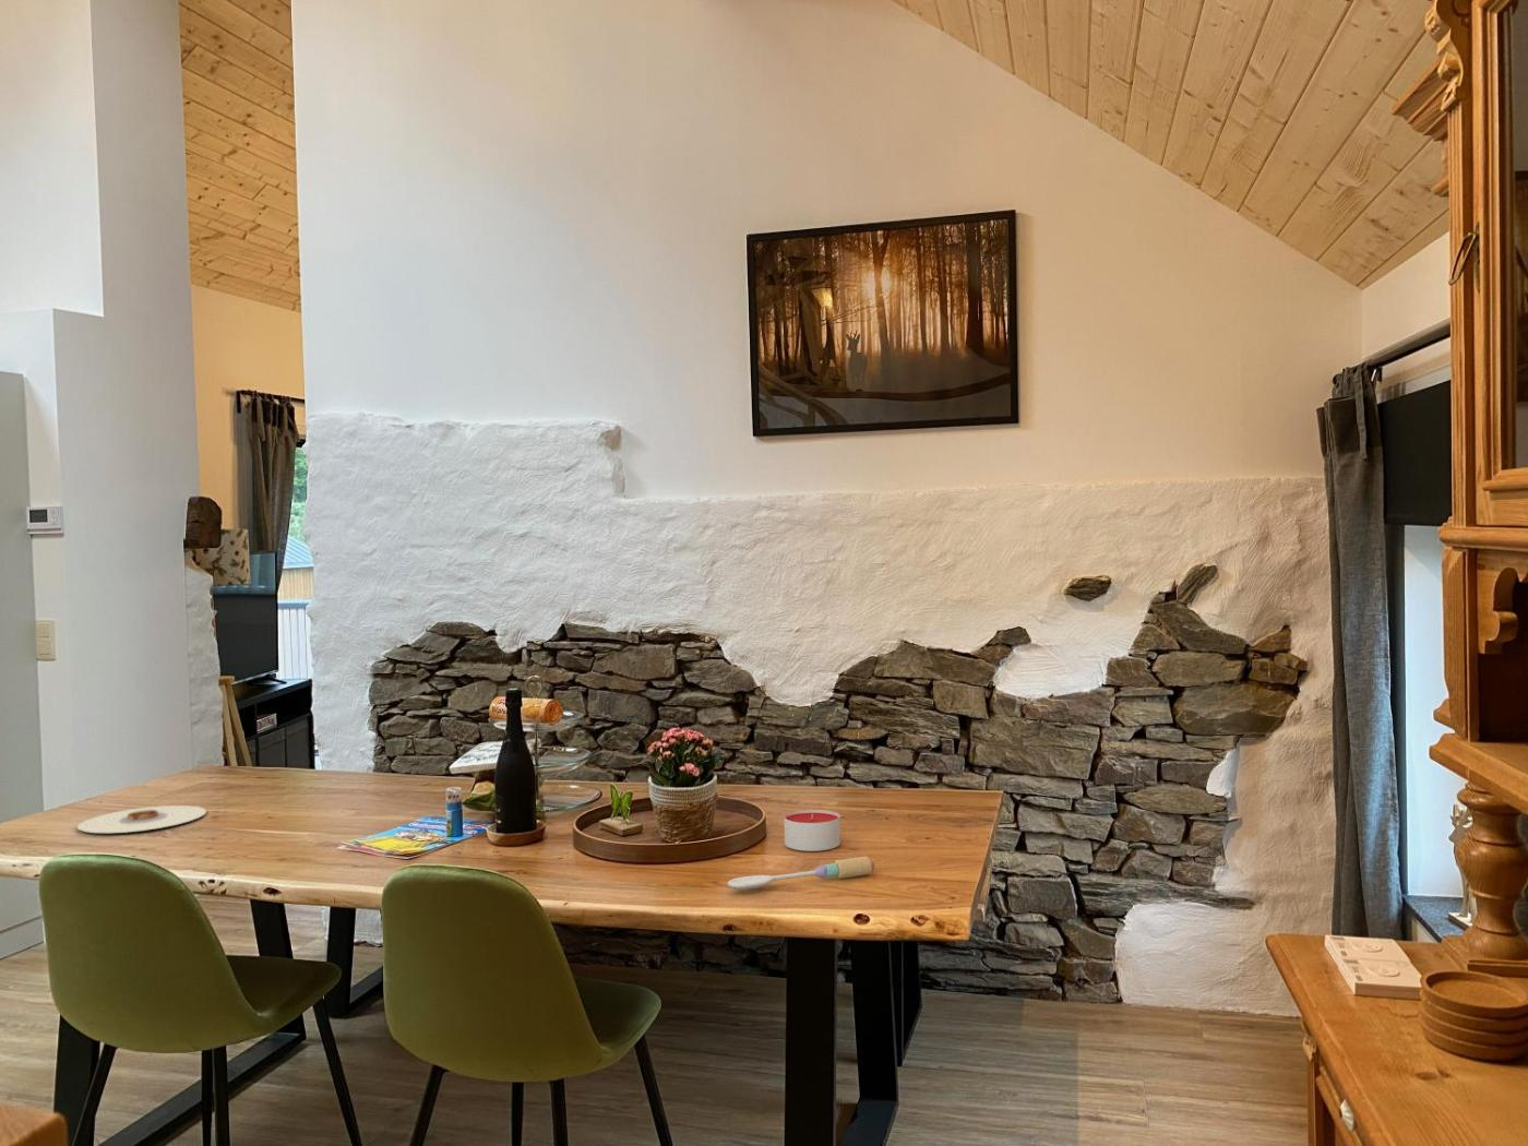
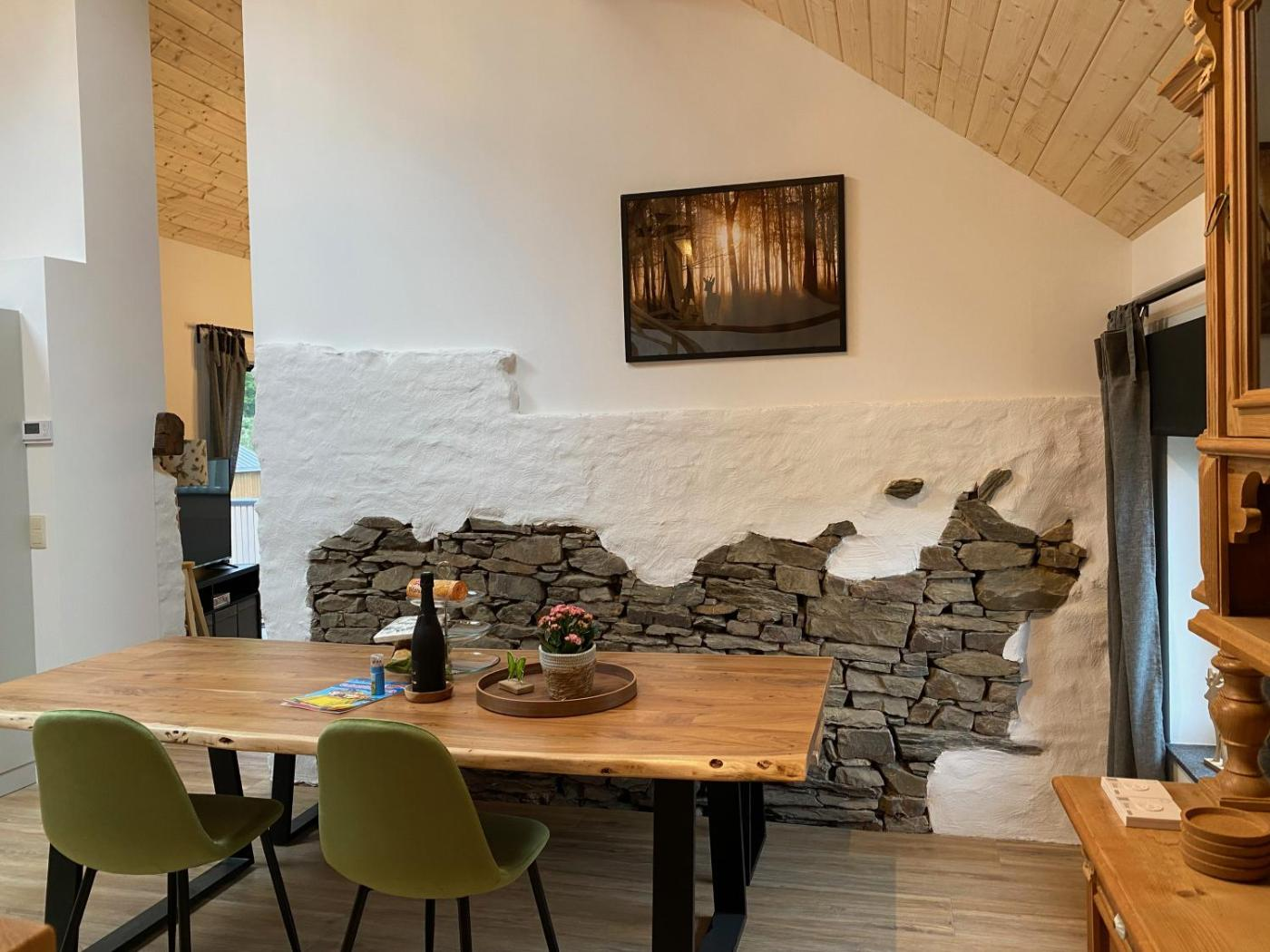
- spoon (803, 873)
- candle (812, 828)
- plate (143, 814)
